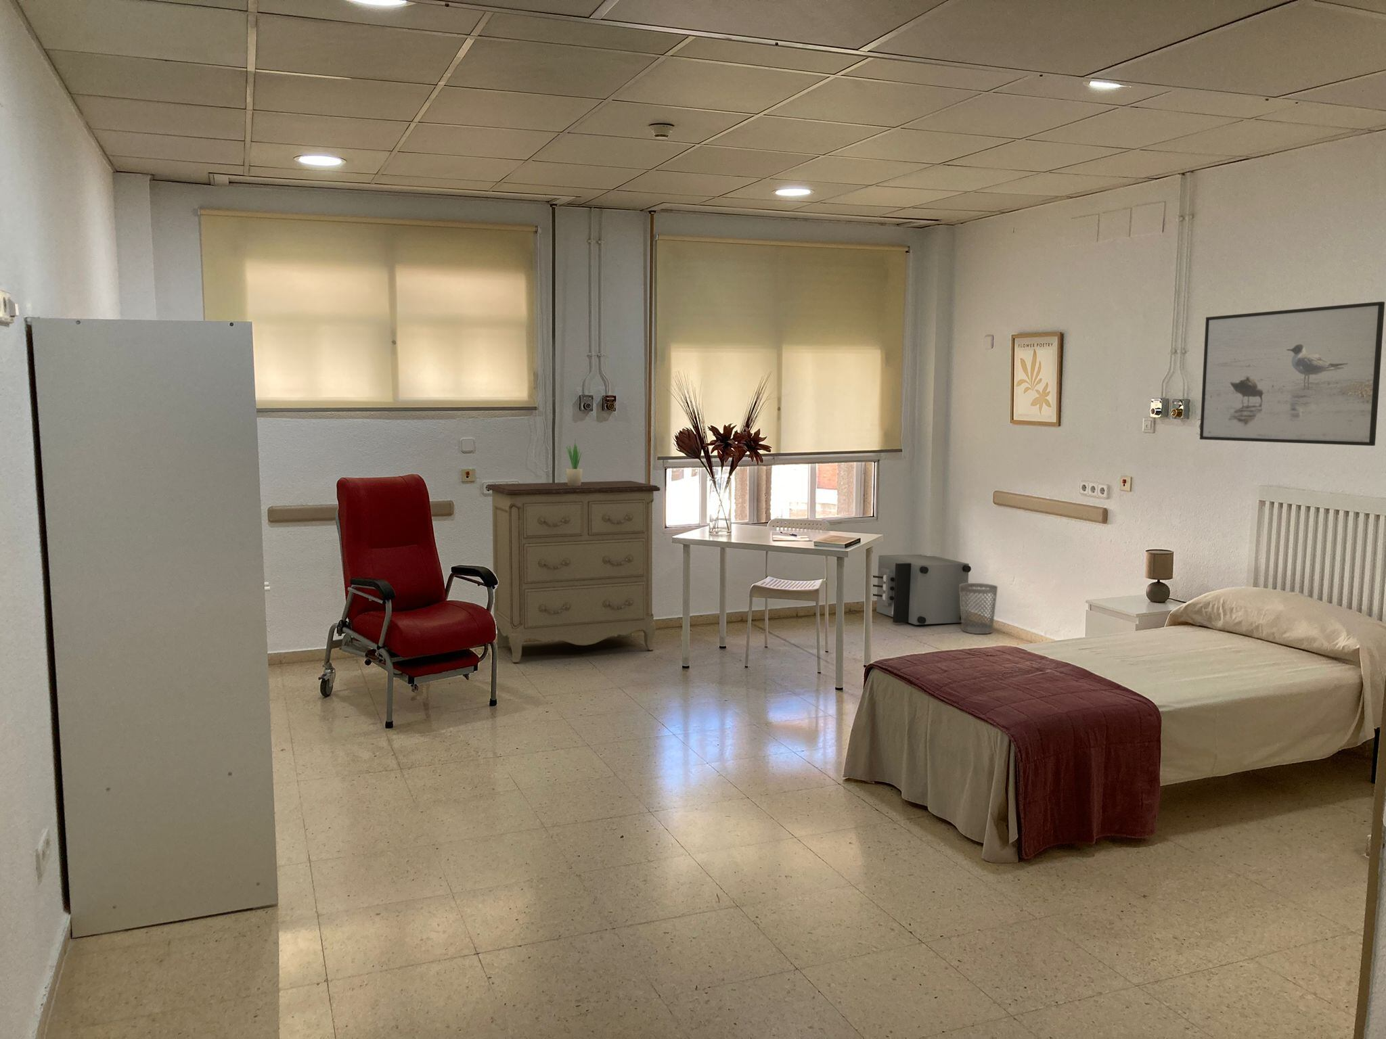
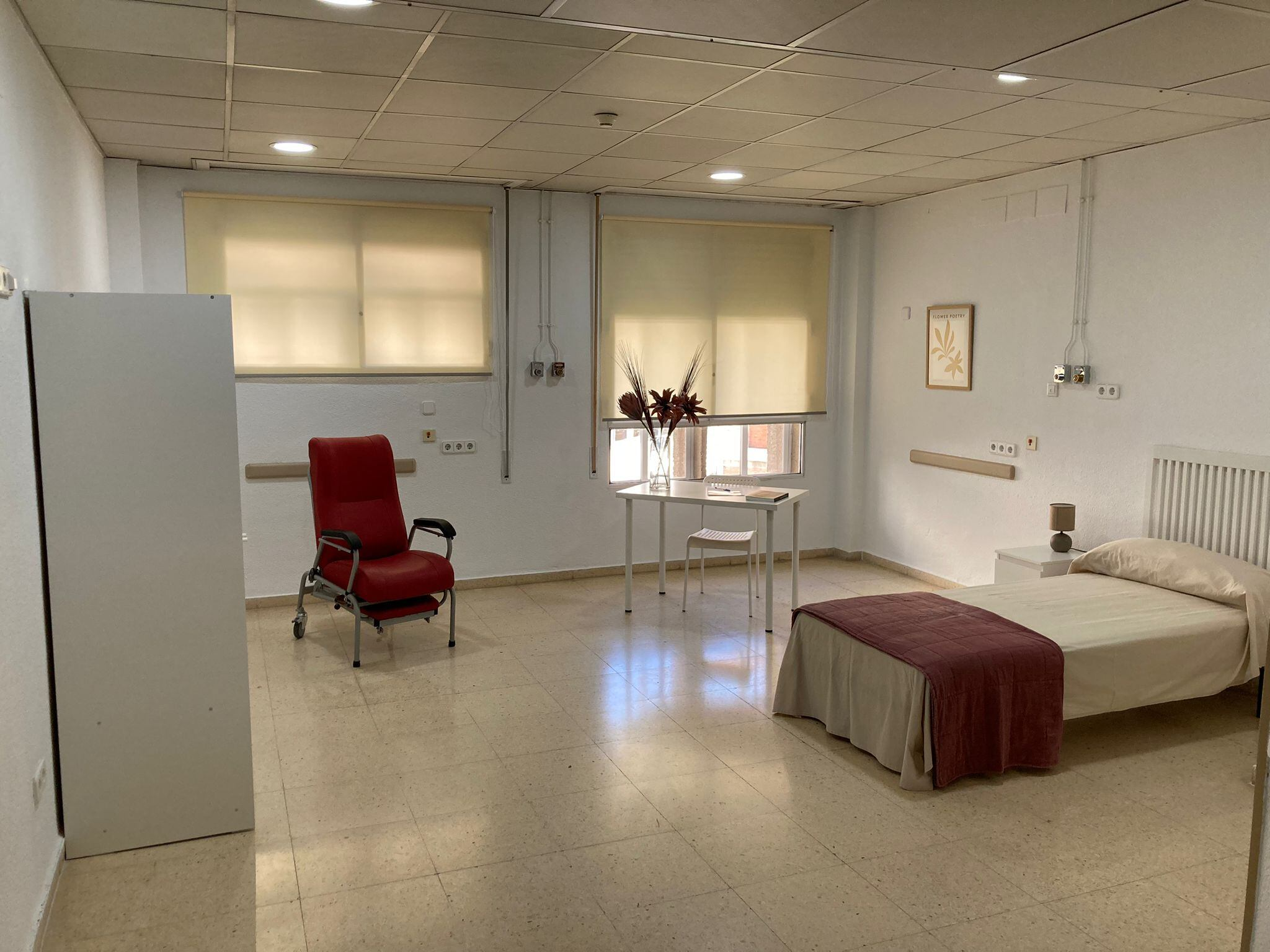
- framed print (1283, 377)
- potted plant (574, 462)
- dresser (574, 568)
- safe (916, 588)
- wastebasket (977, 608)
